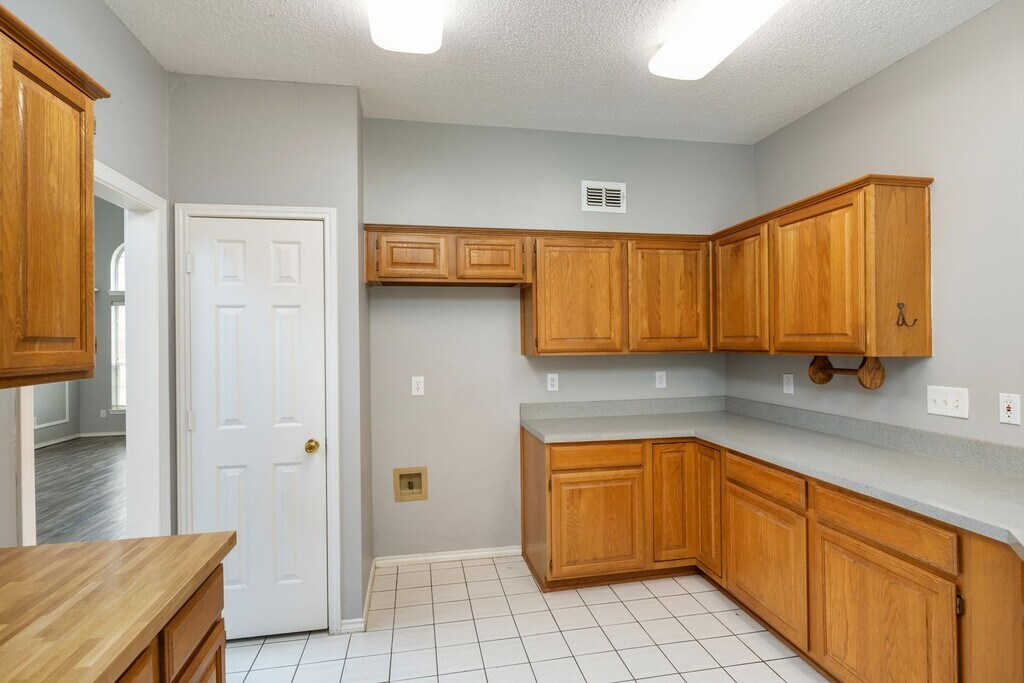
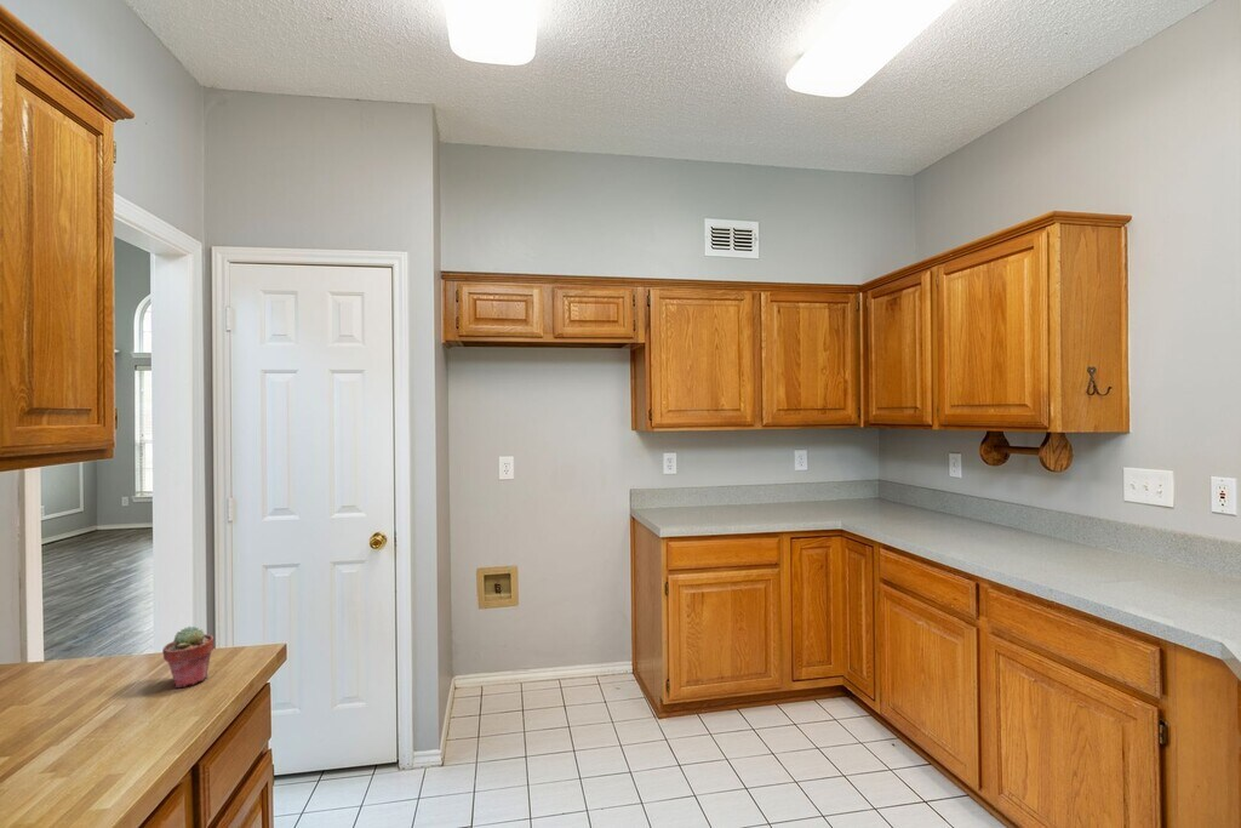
+ potted succulent (189, 653)
